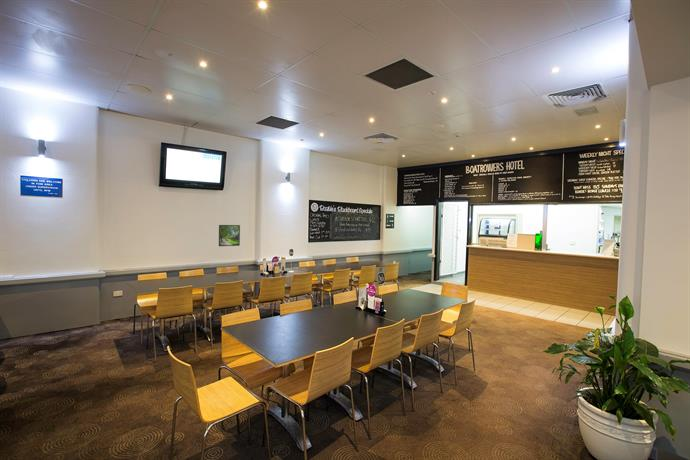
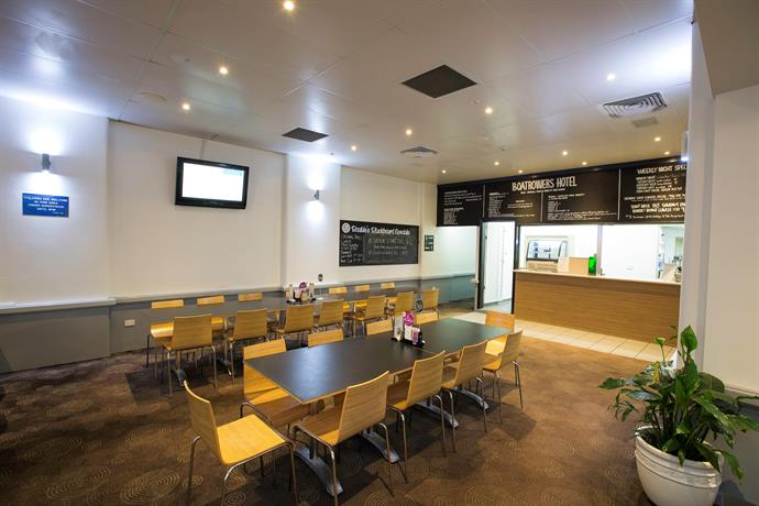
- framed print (229, 235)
